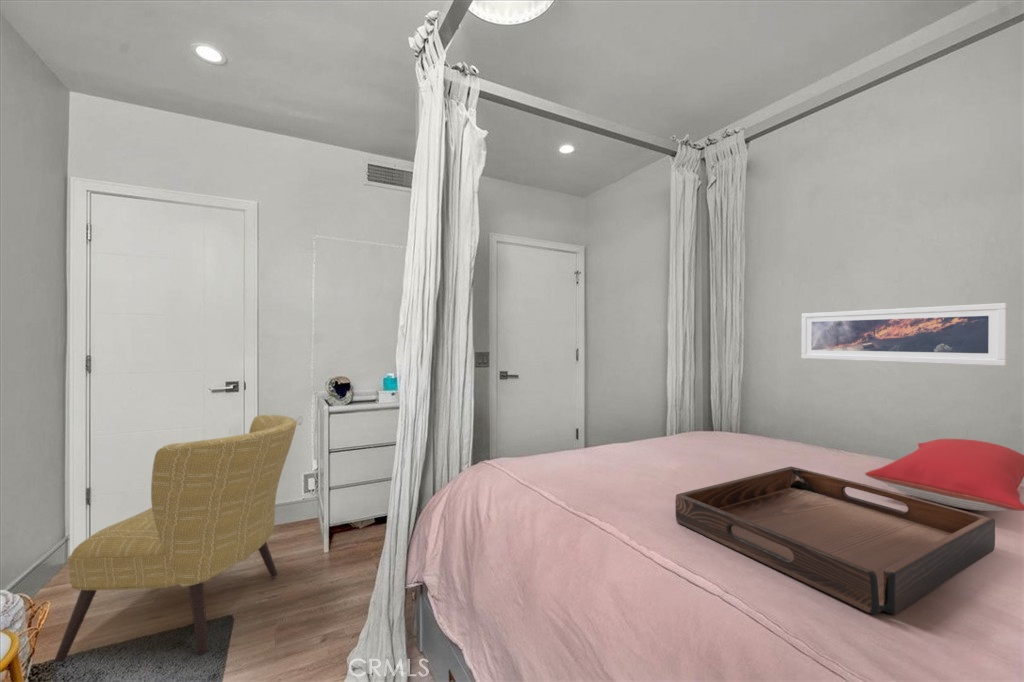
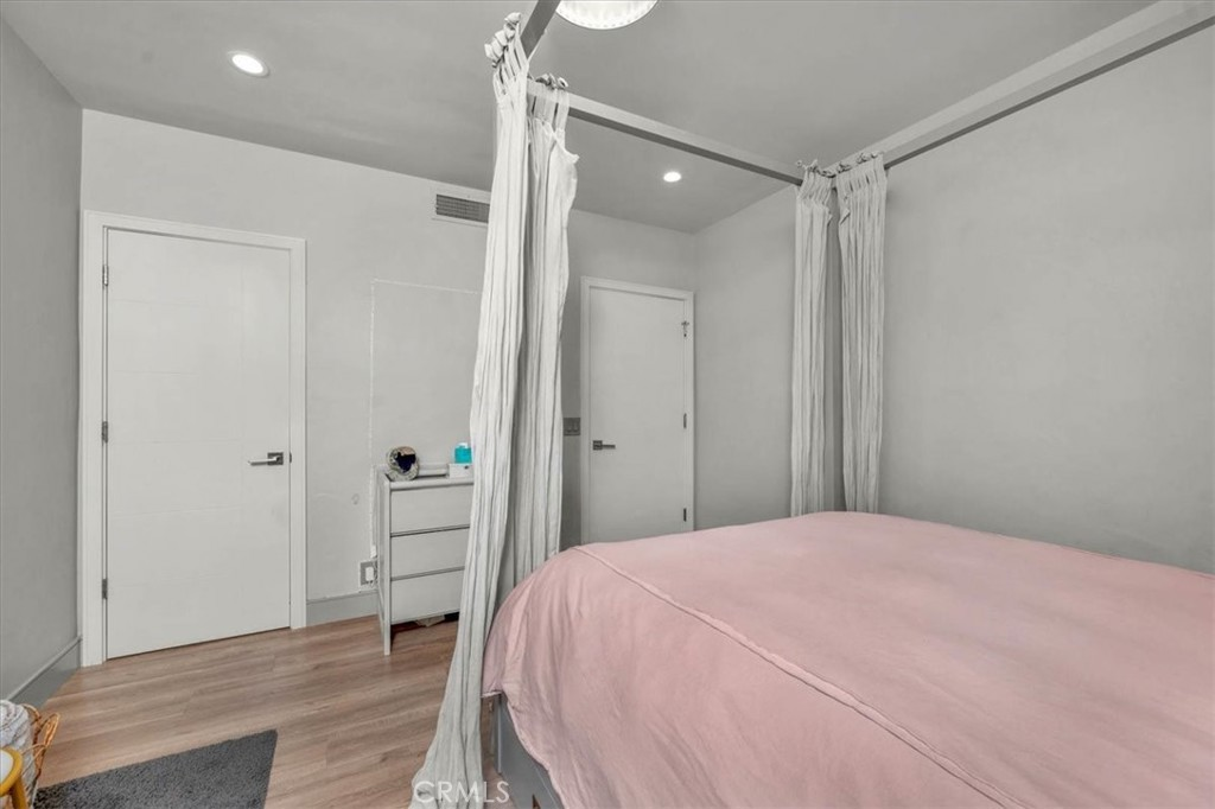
- serving tray (823, 519)
- chair (205, 518)
- pillow (959, 470)
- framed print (887, 335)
